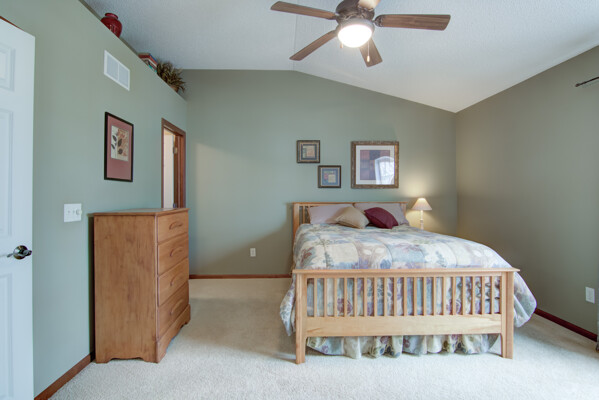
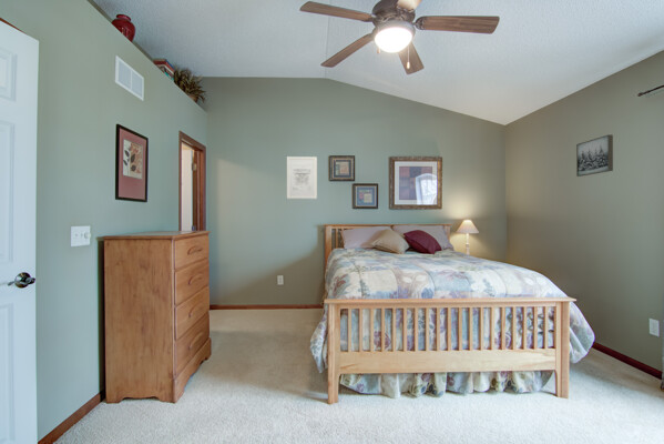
+ wall art (593, 157)
+ wall art (302, 178)
